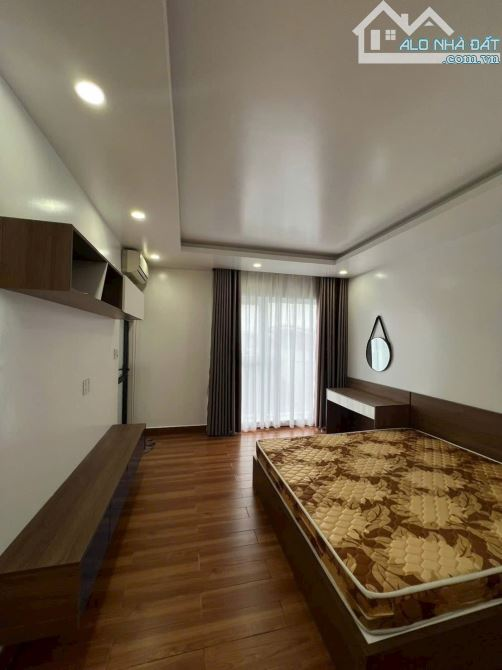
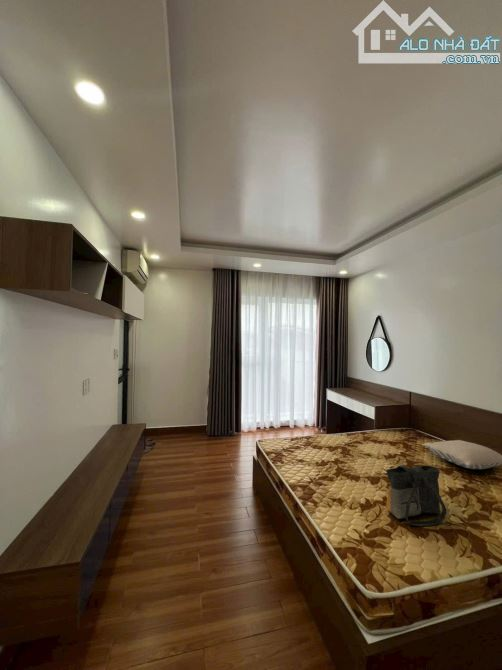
+ tote bag (416, 492)
+ pillow (463, 452)
